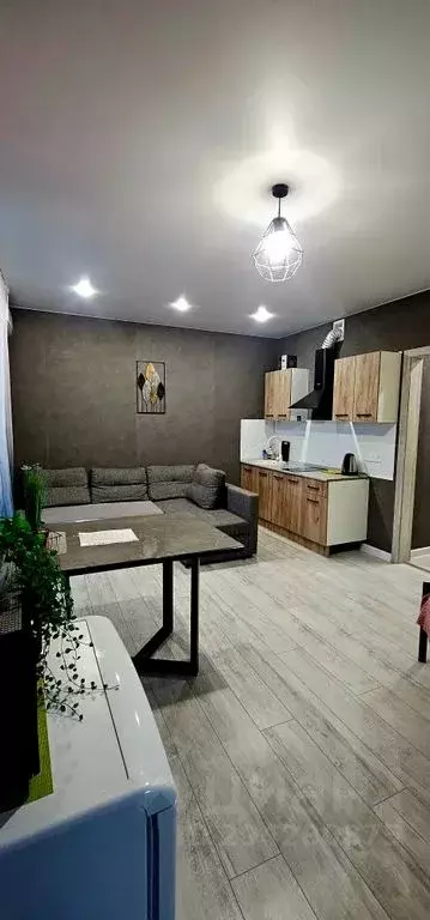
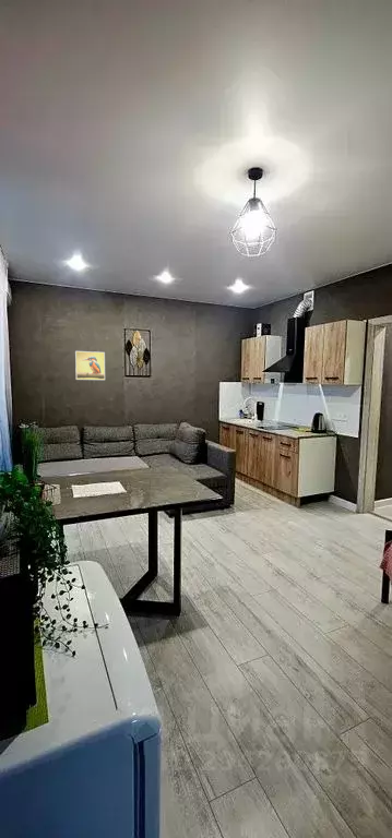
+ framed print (90, 366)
